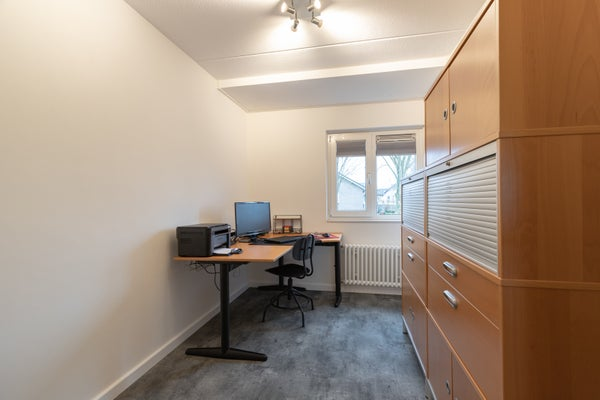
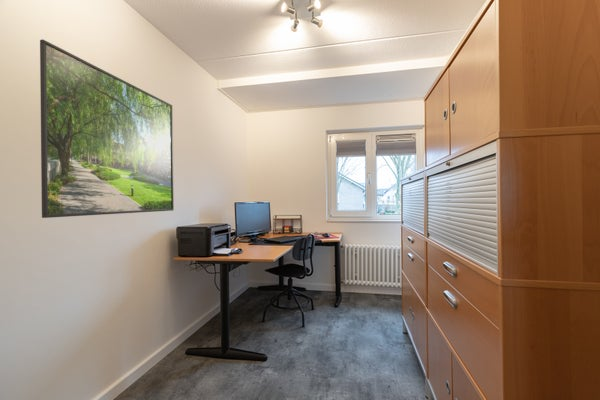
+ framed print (123, 147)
